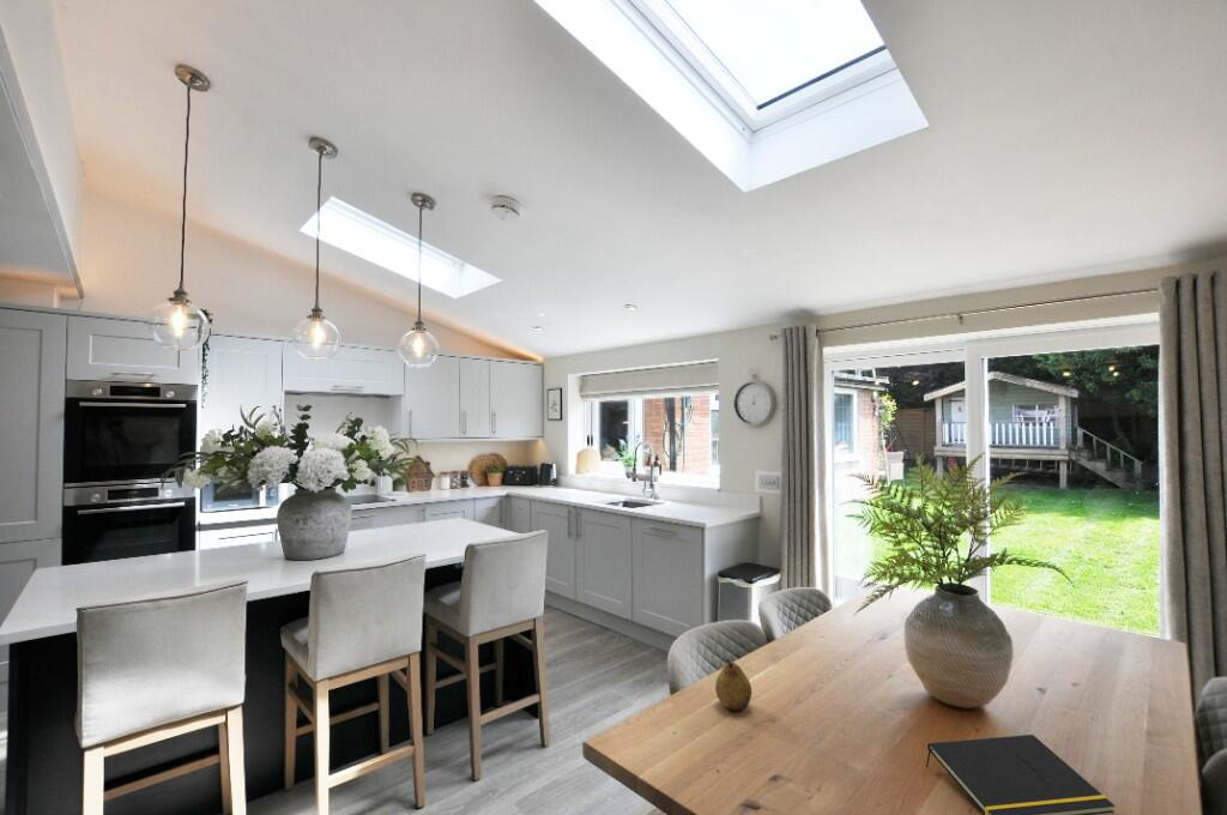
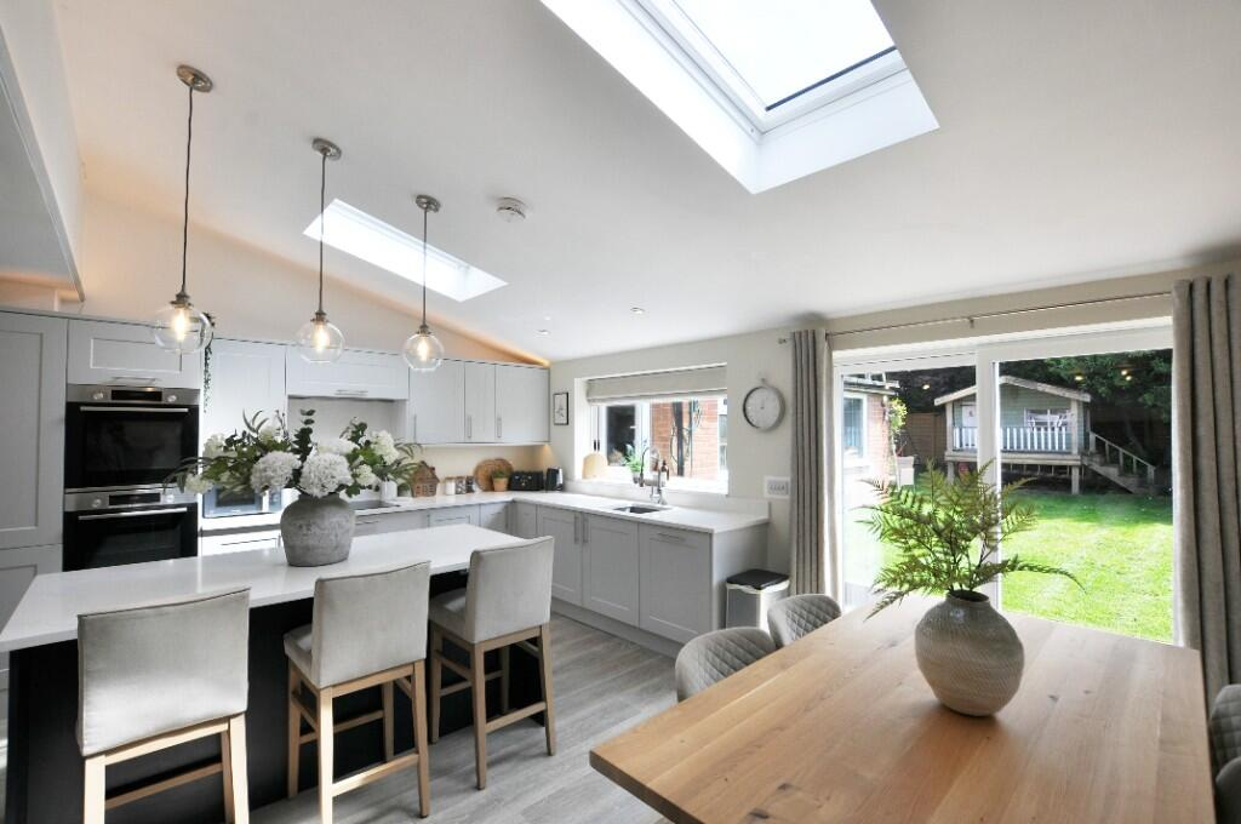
- fruit (733, 680)
- notepad (1015, 775)
